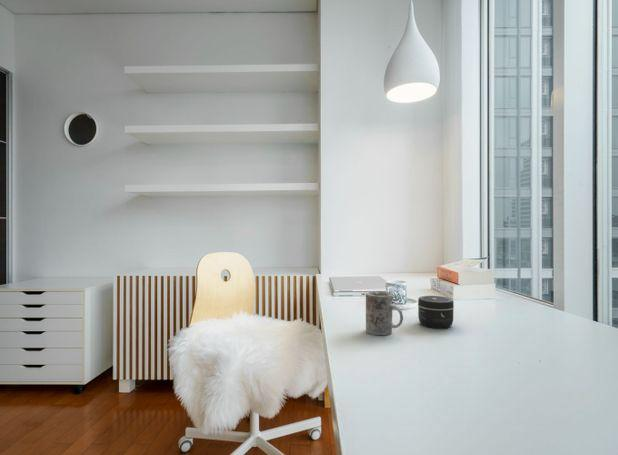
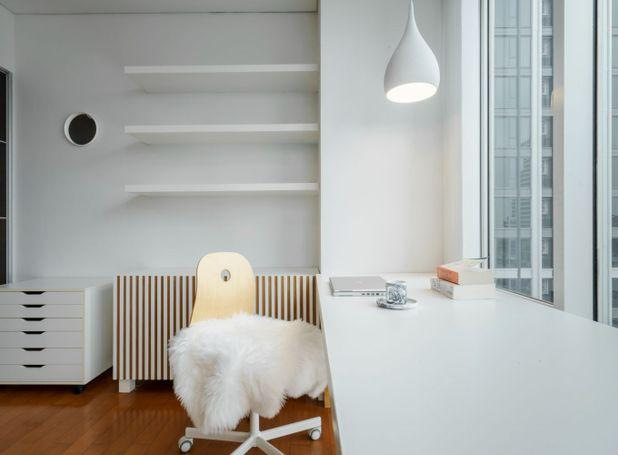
- jar (435, 311)
- mug (382, 313)
